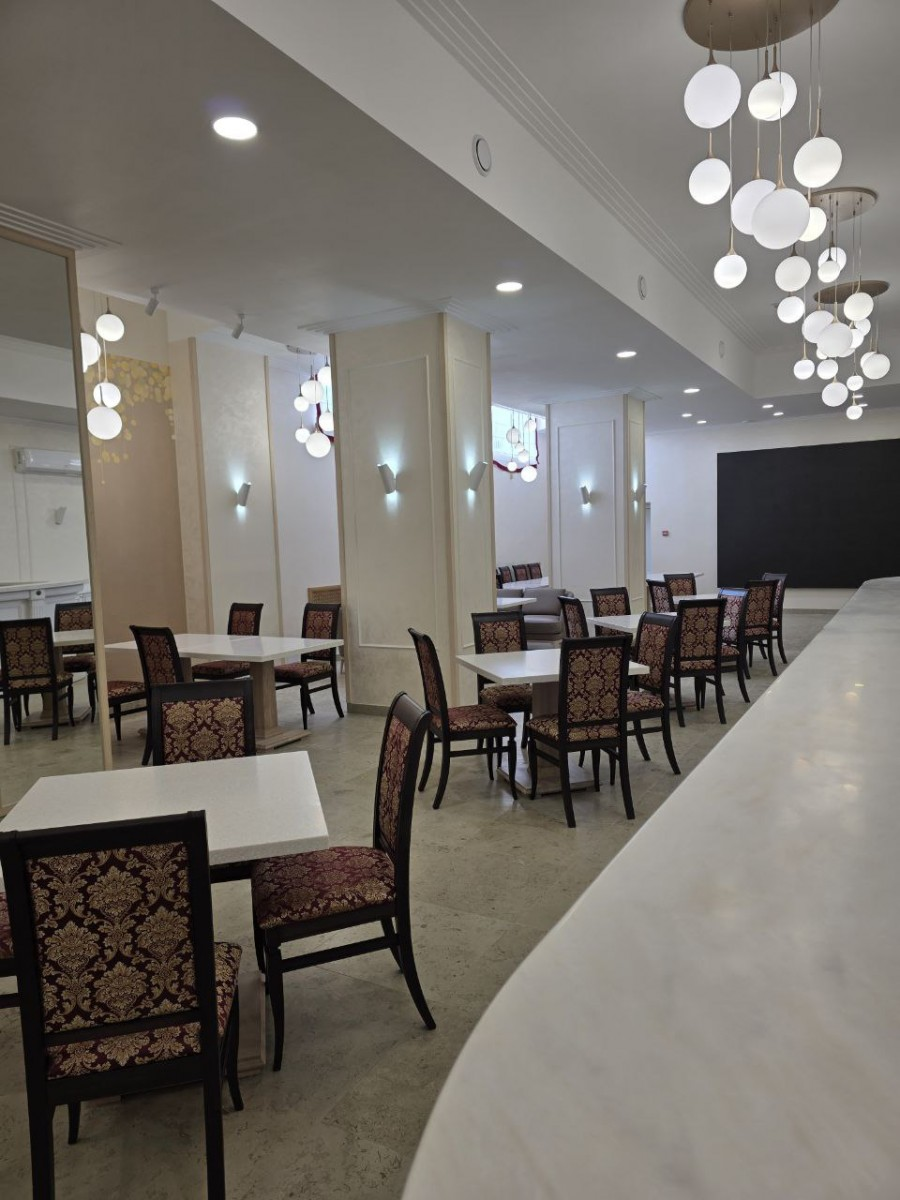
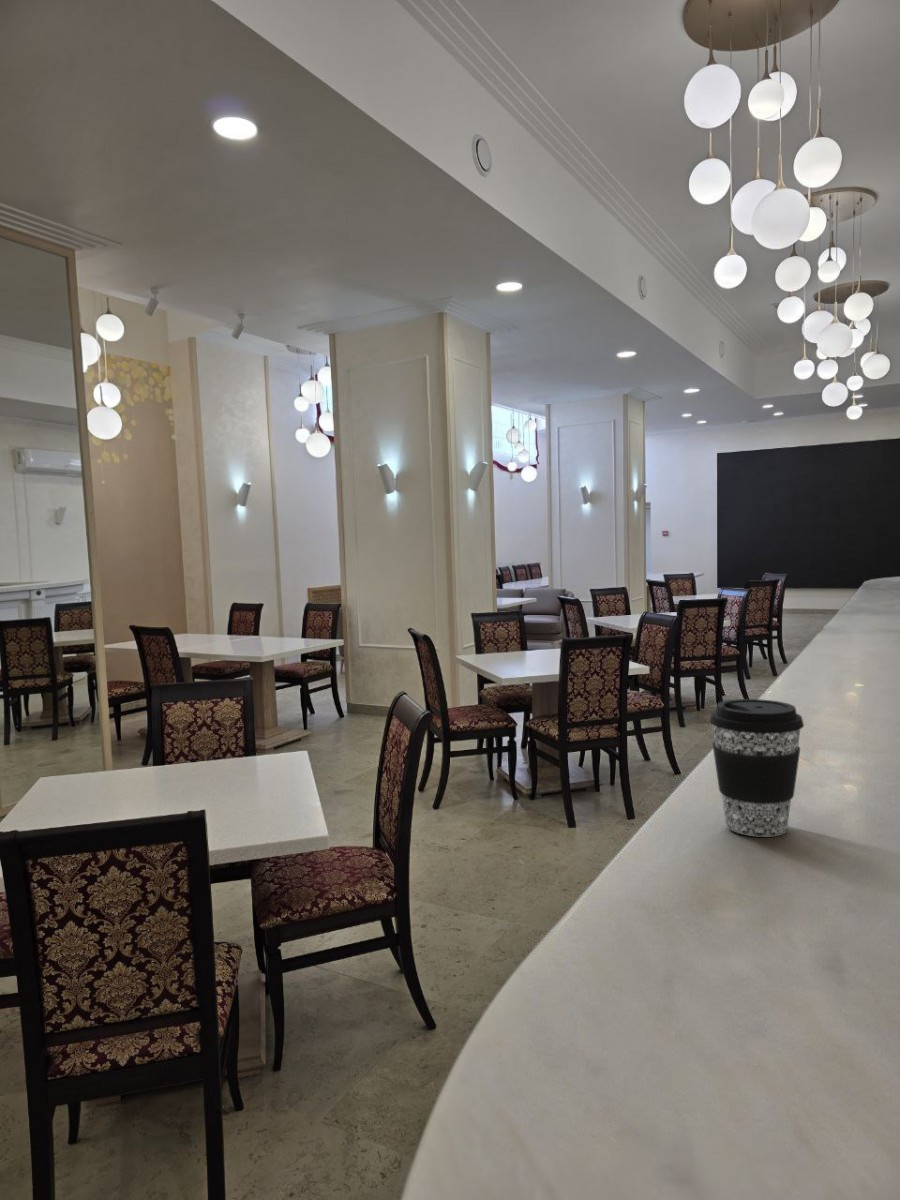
+ coffee cup (756, 766)
